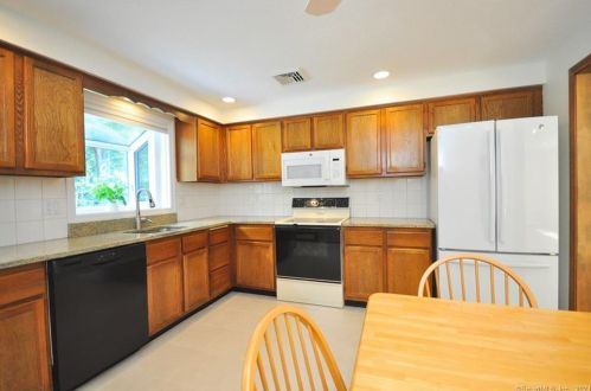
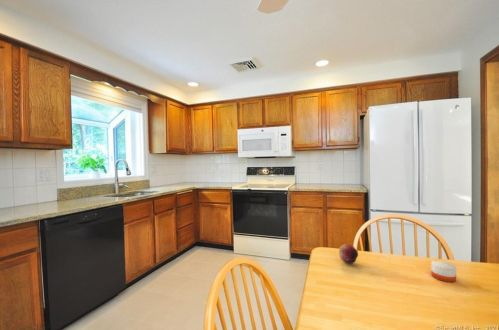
+ candle (443, 264)
+ fruit (348, 253)
